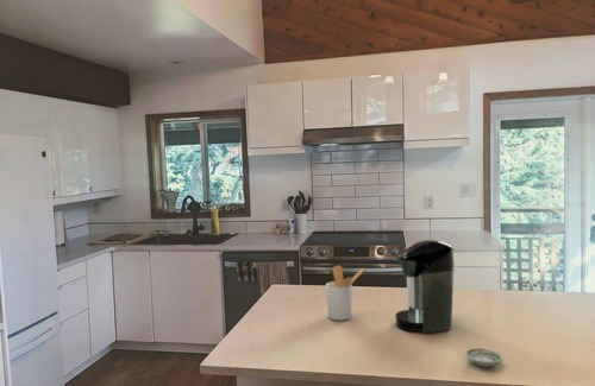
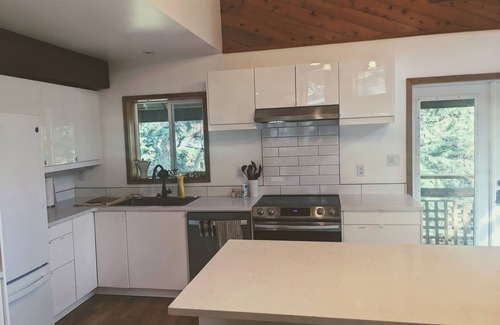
- coffee maker (421, 278)
- utensil holder (345, 292)
- saucer (483, 359)
